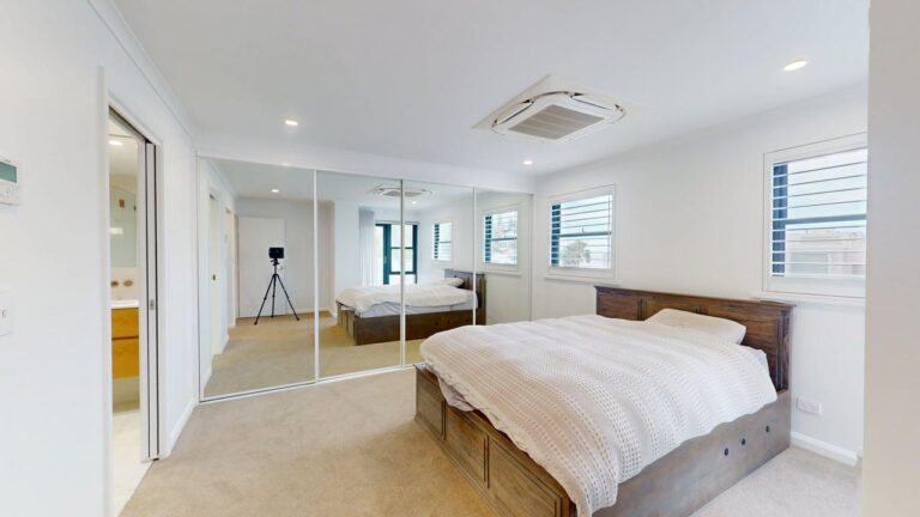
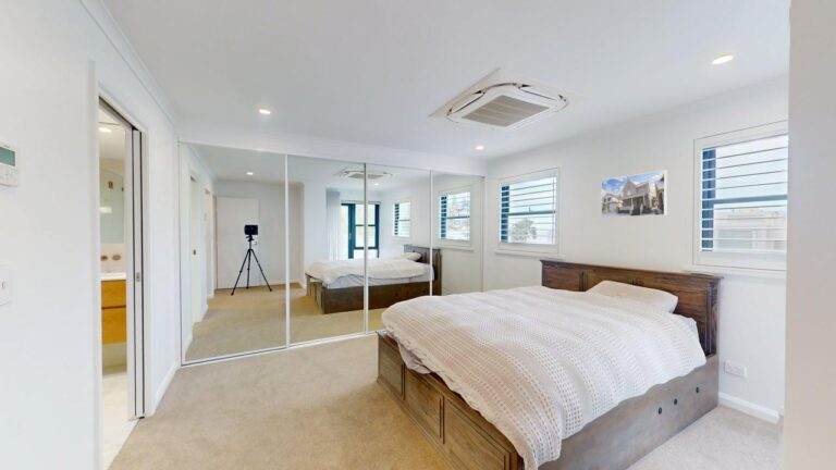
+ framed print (630, 196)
